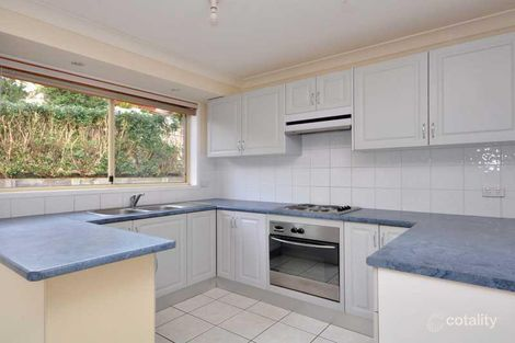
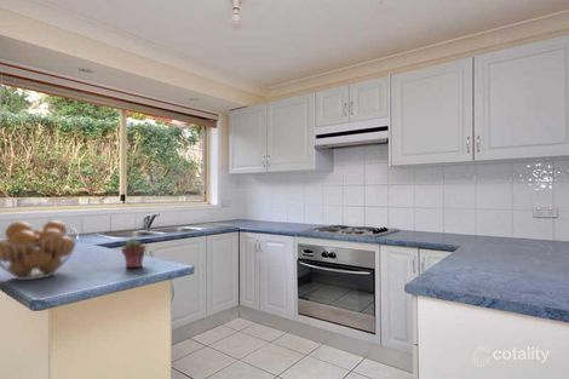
+ fruit basket (35, 248)
+ potted succulent (133, 252)
